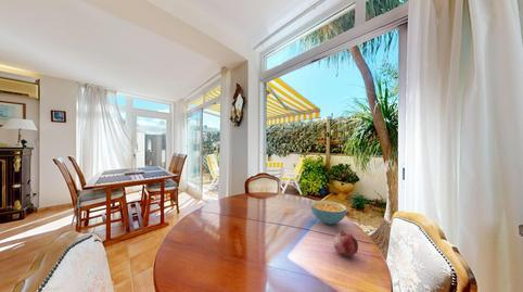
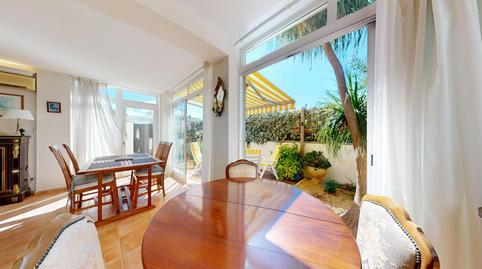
- cereal bowl (328, 214)
- fruit (345, 241)
